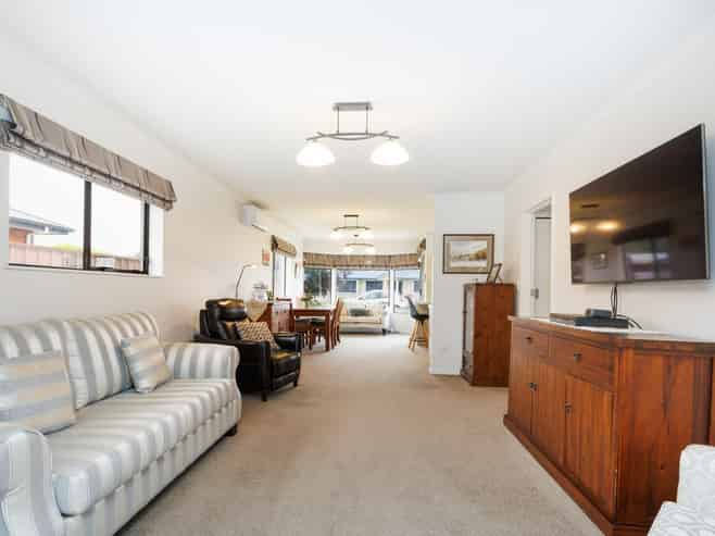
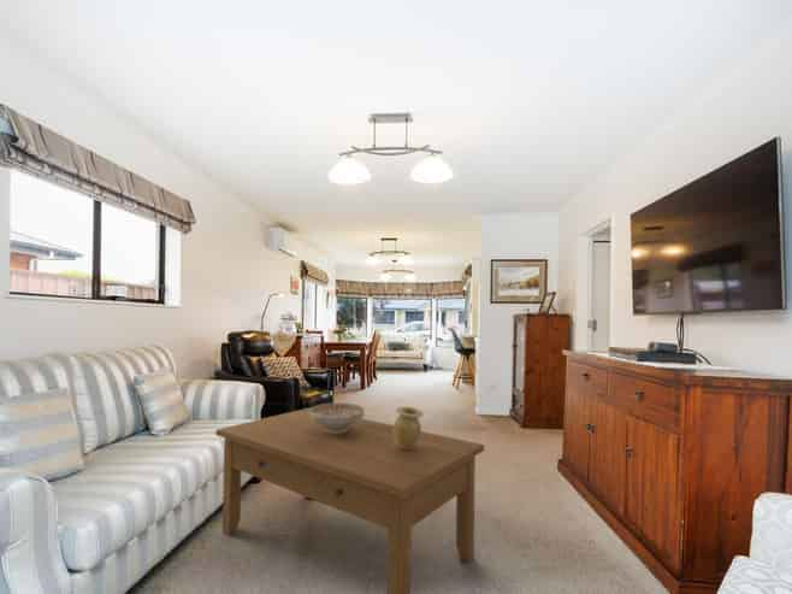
+ vase (408, 428)
+ coffee table (343, 489)
+ decorative bowl (337, 419)
